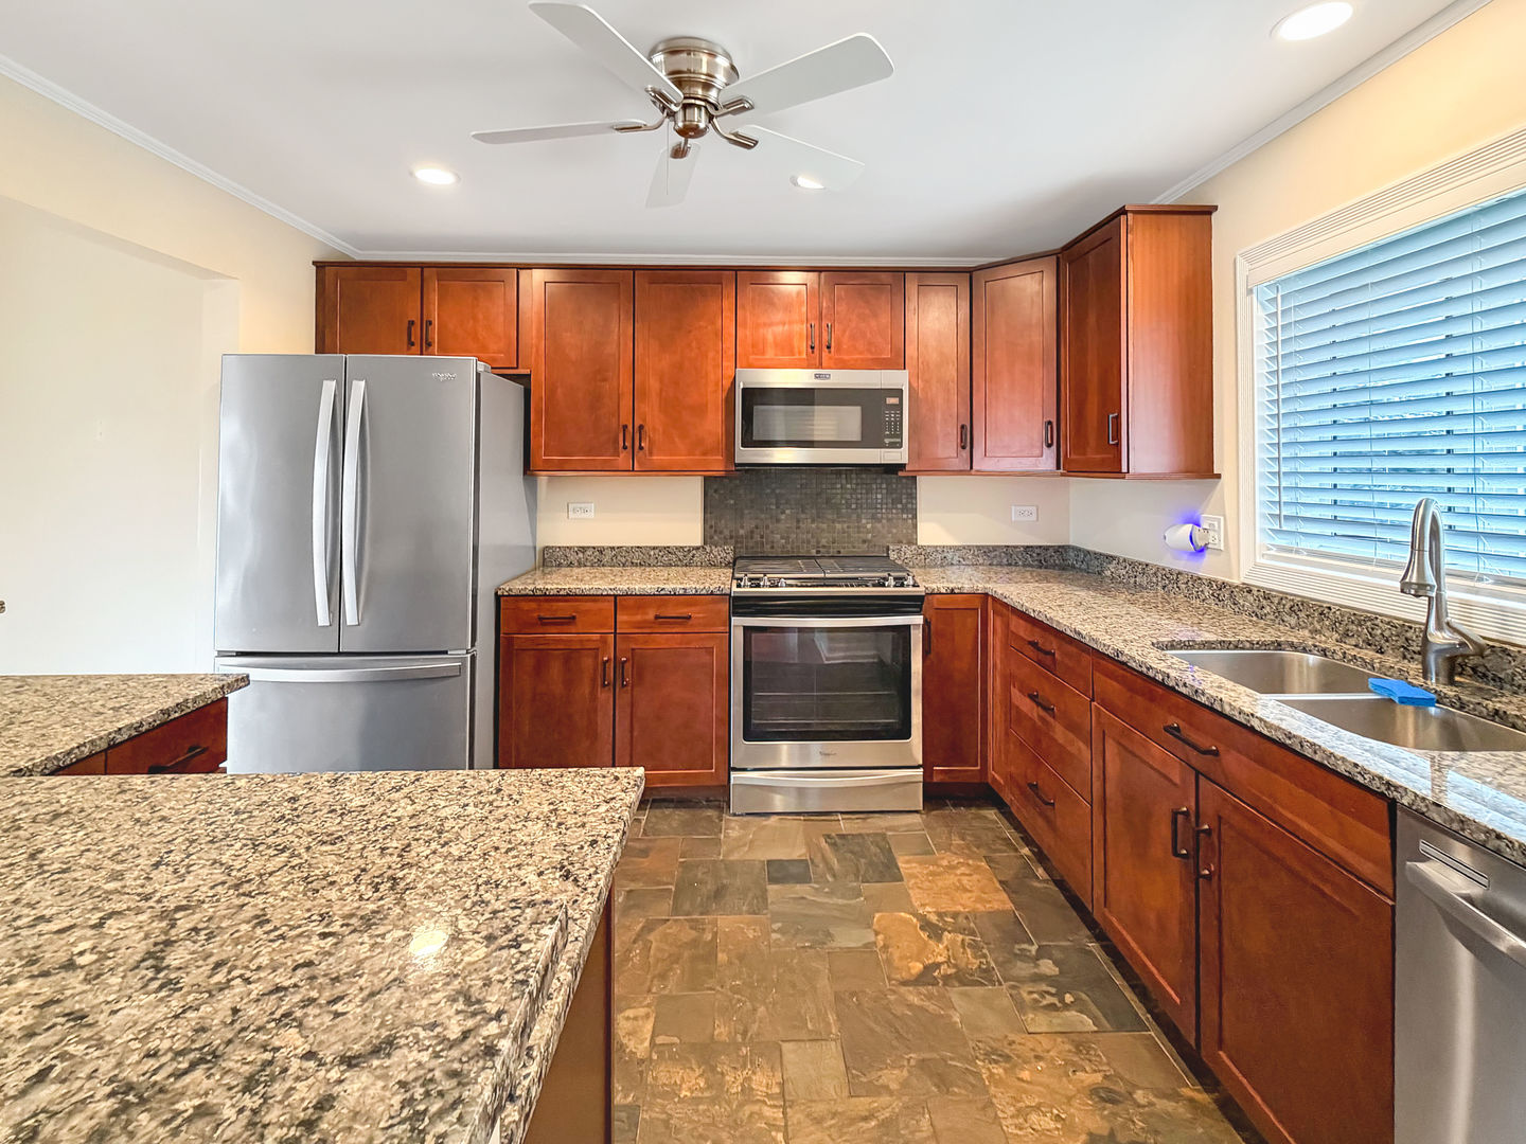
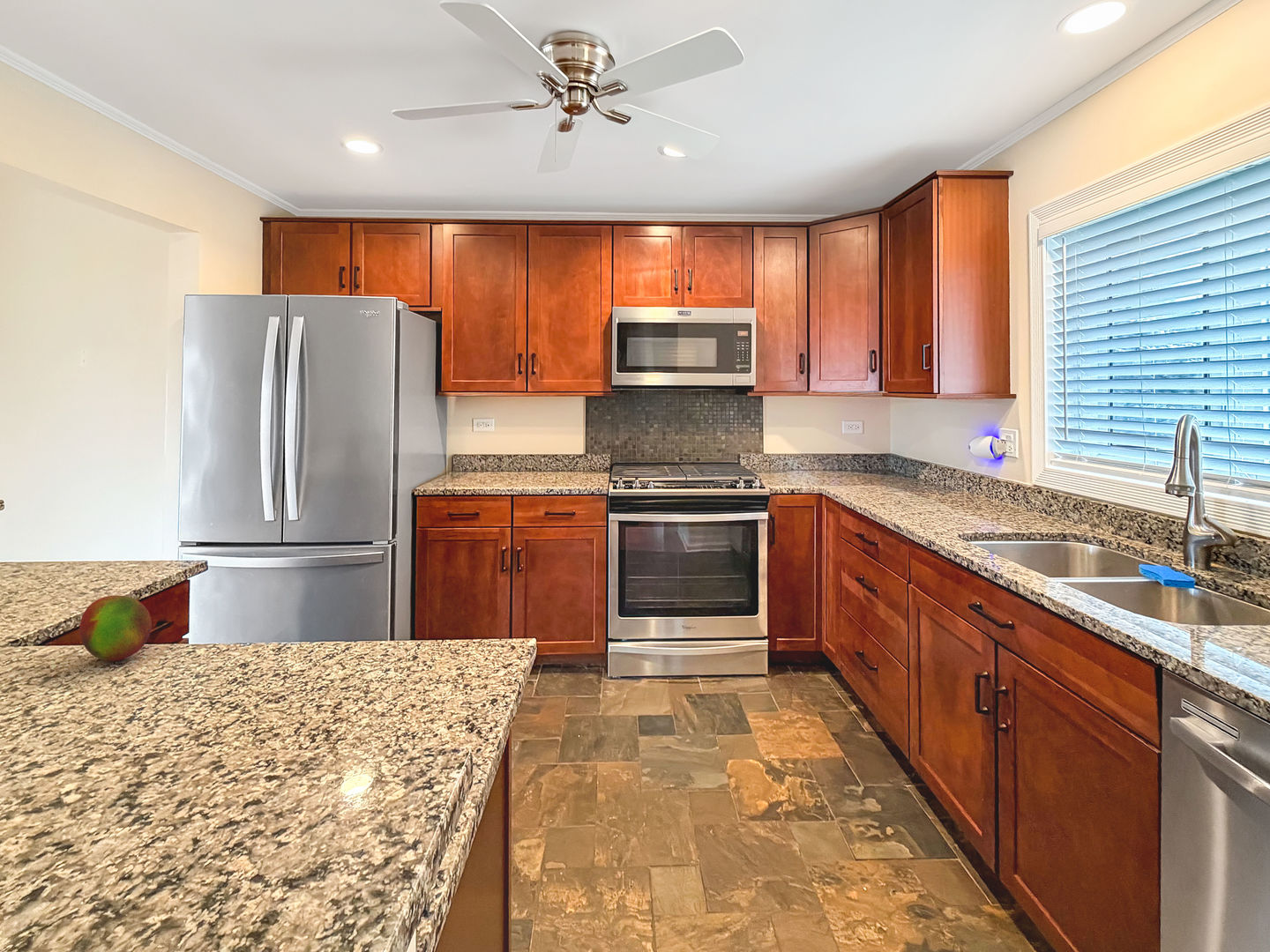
+ fruit (116, 628)
